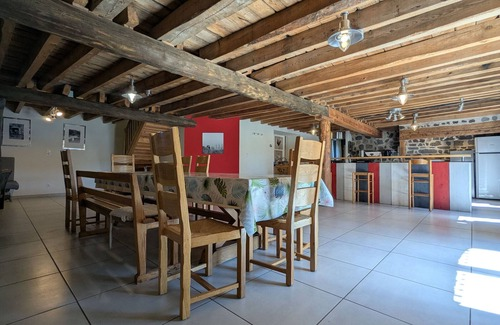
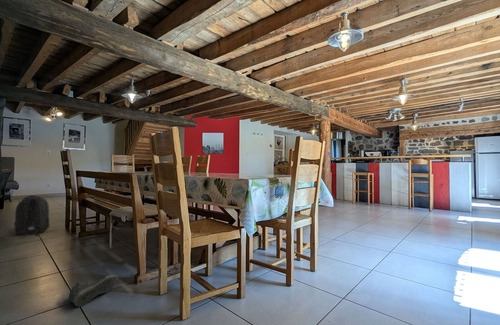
+ sneaker (92, 286)
+ backpack (32, 214)
